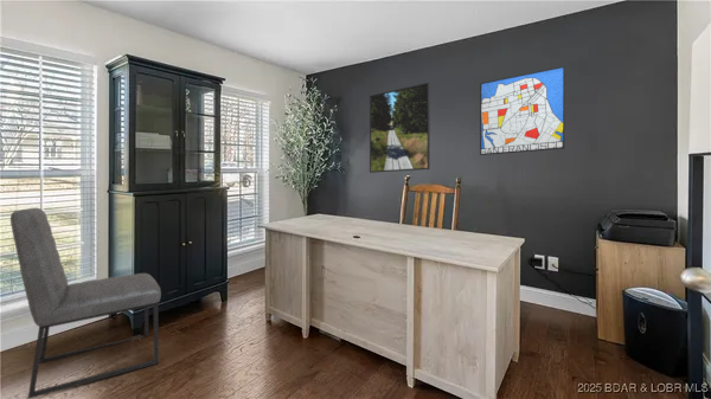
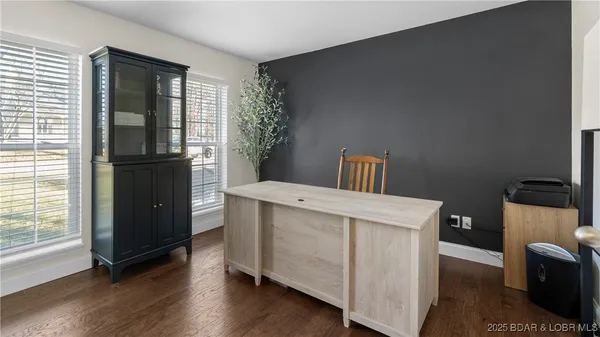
- wall art (519, 114)
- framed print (397, 130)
- chair (94, 285)
